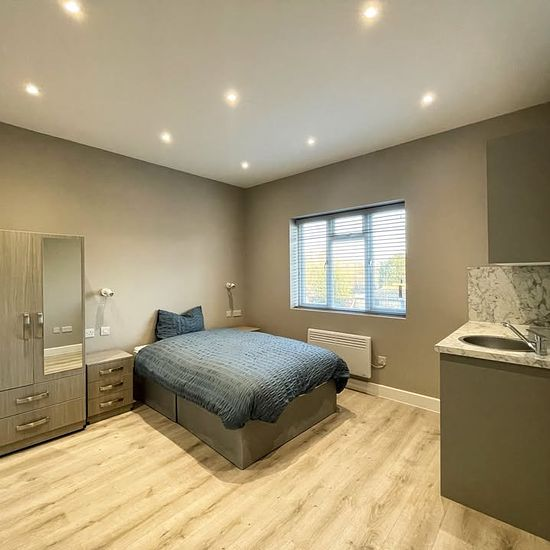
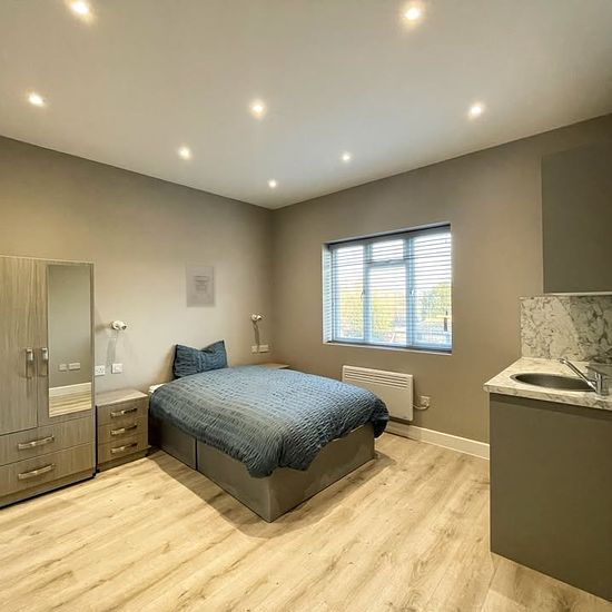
+ wall art (201, 285)
